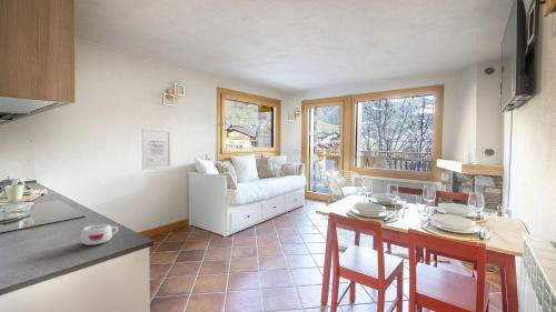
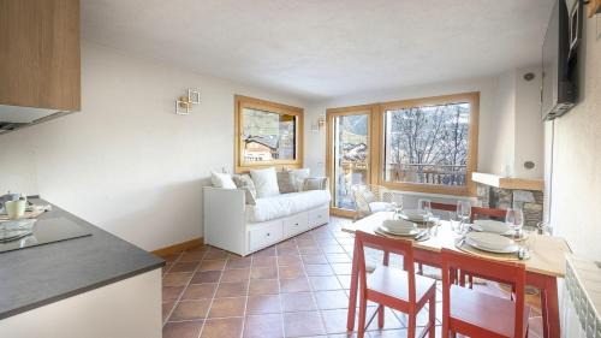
- wall art (157, 149)
- mug (100, 233)
